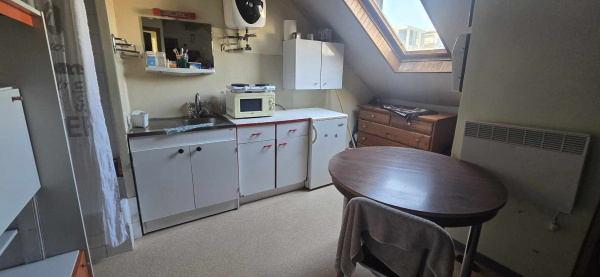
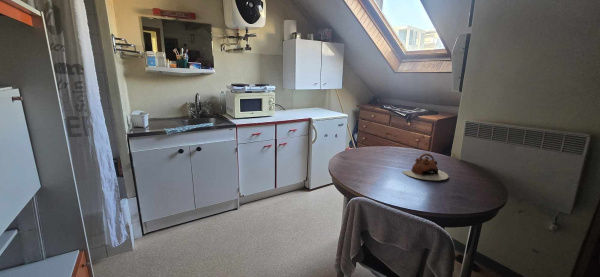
+ teapot (424, 163)
